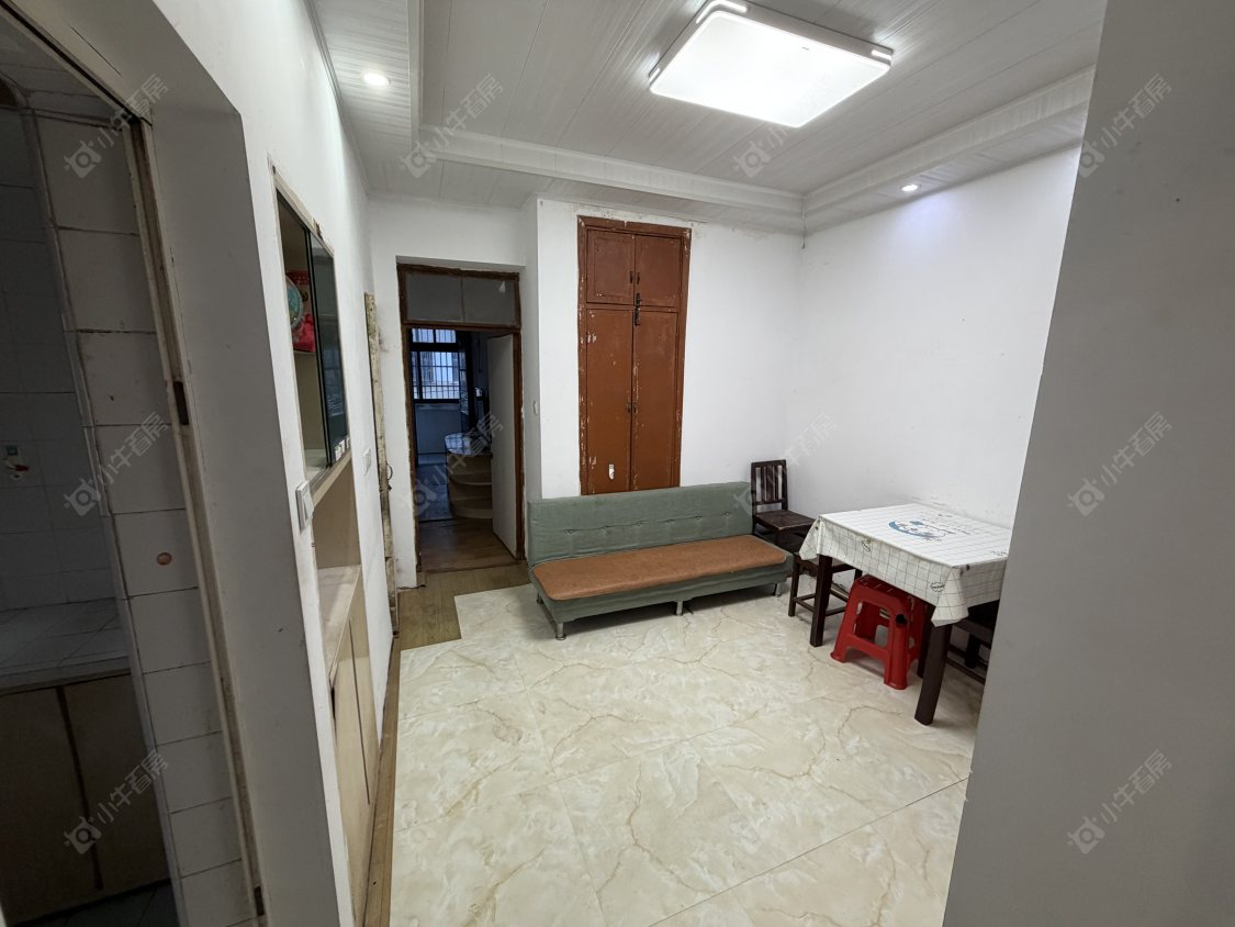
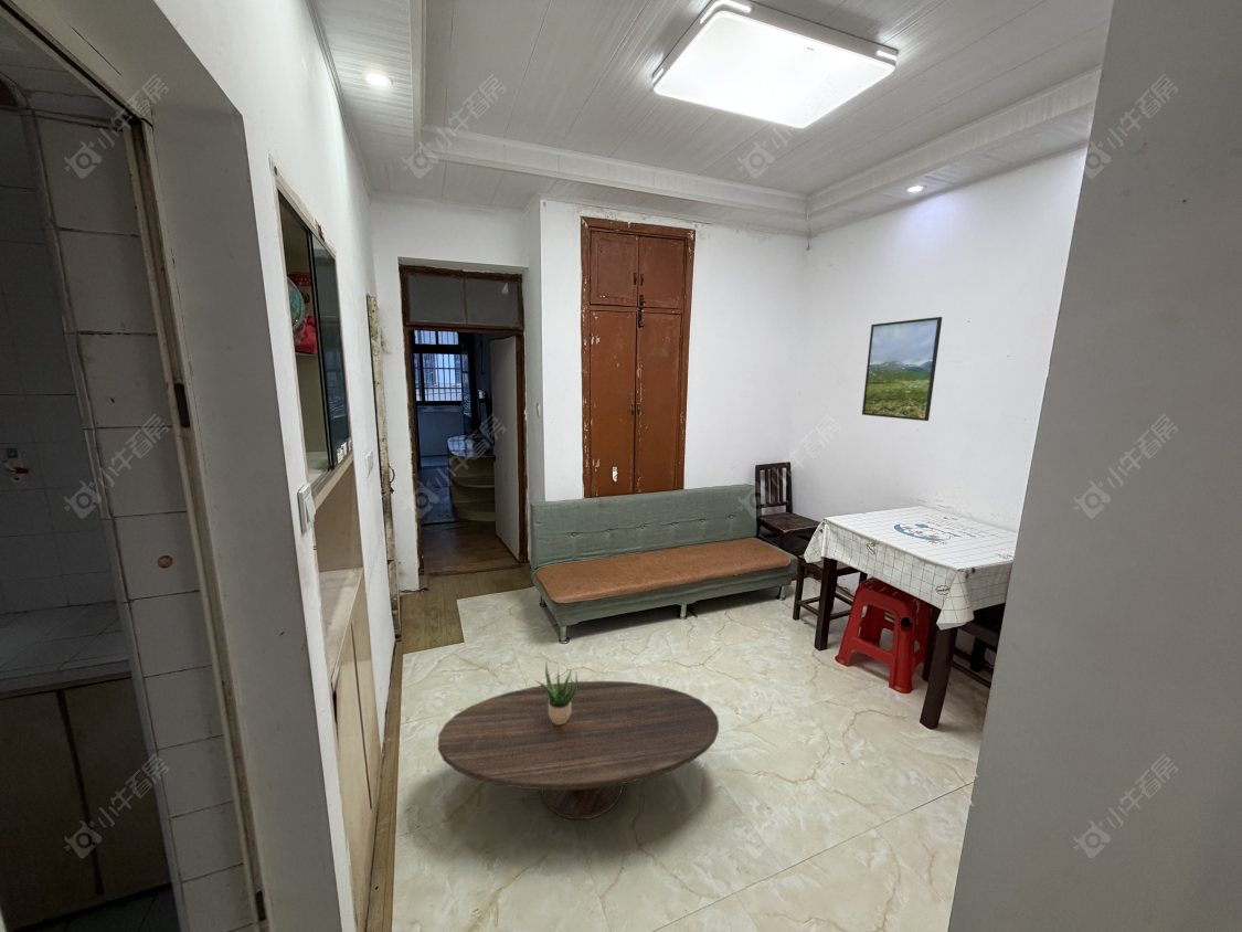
+ coffee table (582, 754)
+ potted plant (560, 691)
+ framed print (898, 370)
